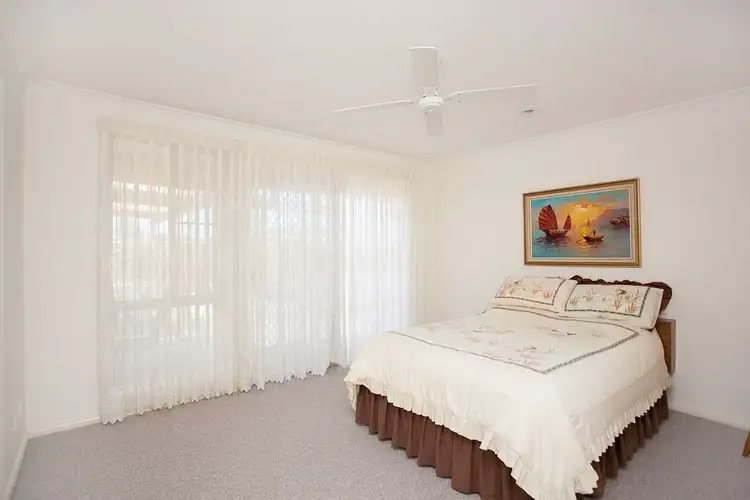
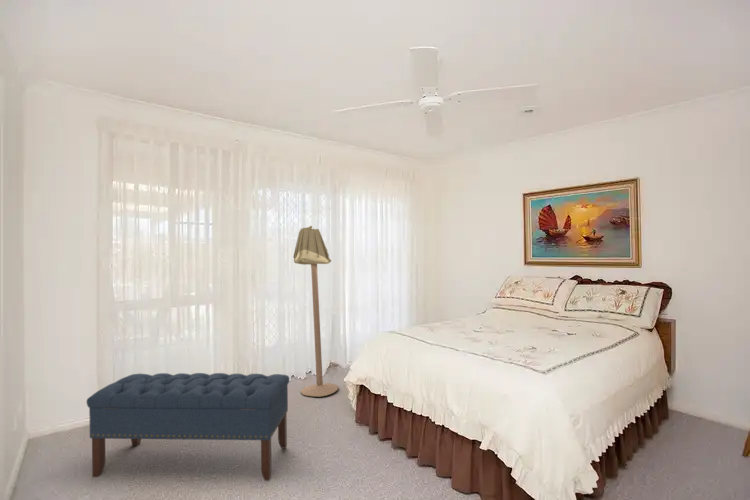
+ bench (196, 420)
+ floor lamp (314, 307)
